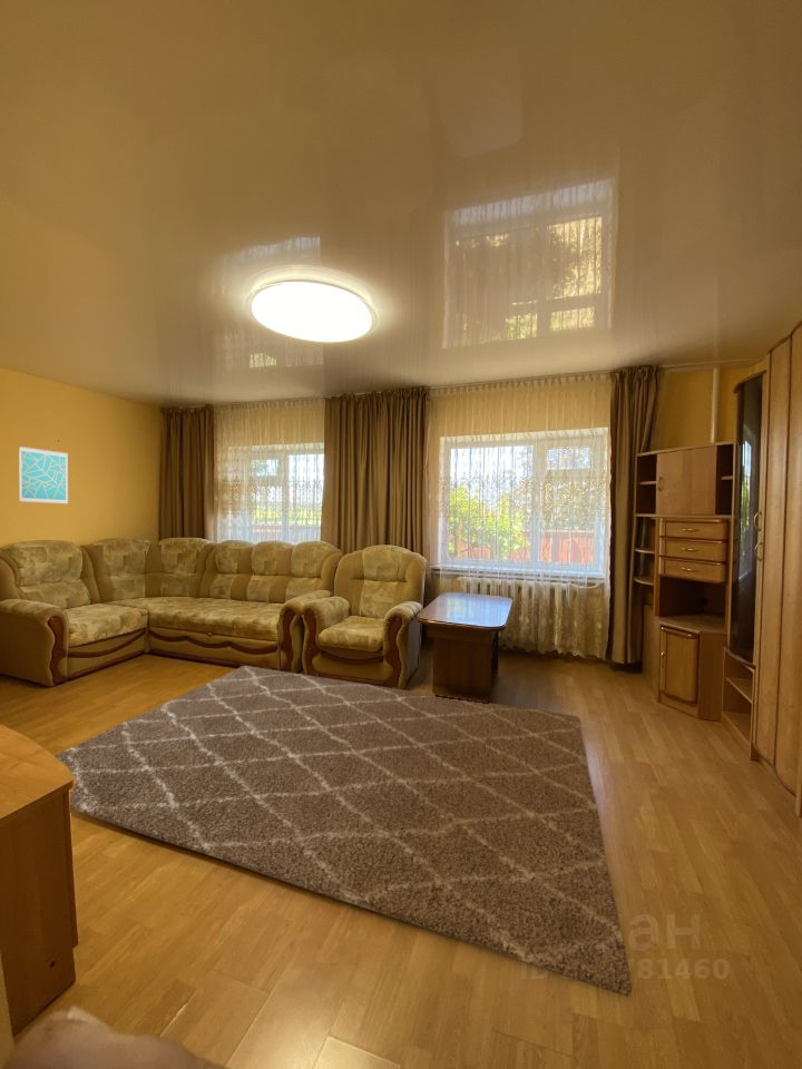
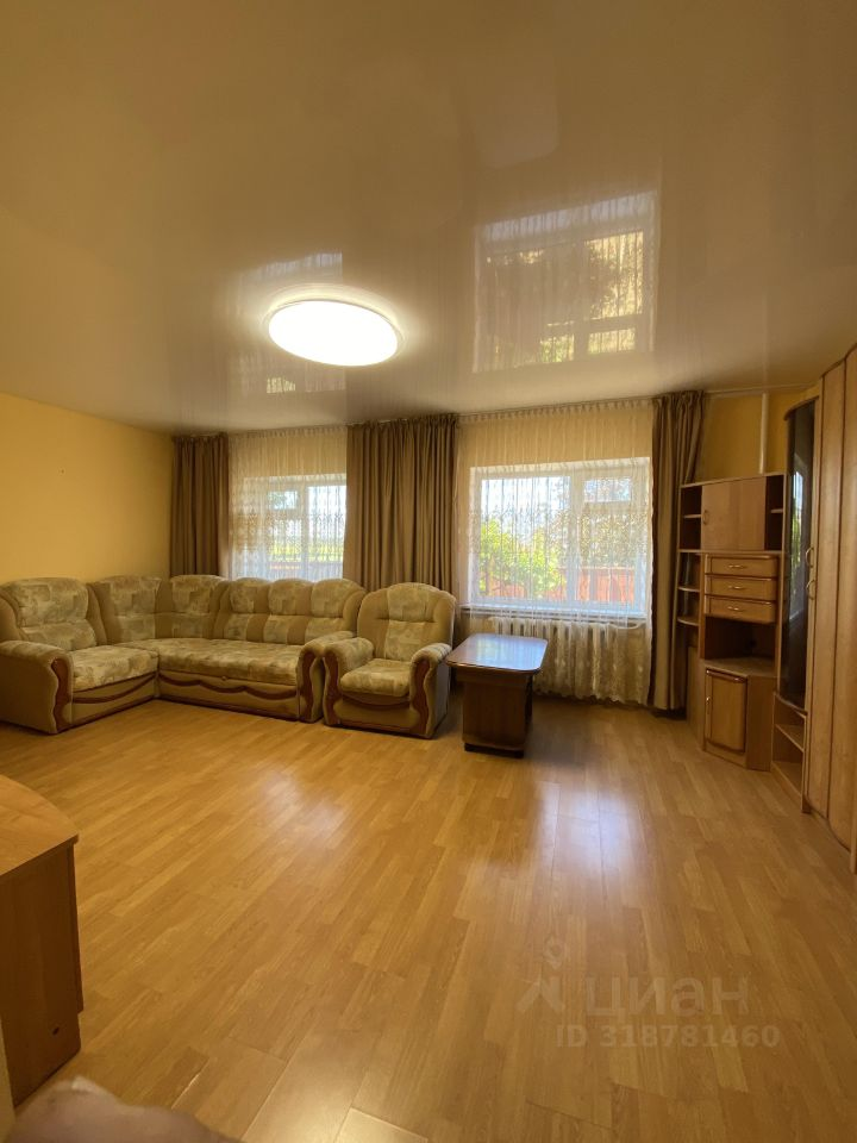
- rug (336, 745)
- wall art (45, 475)
